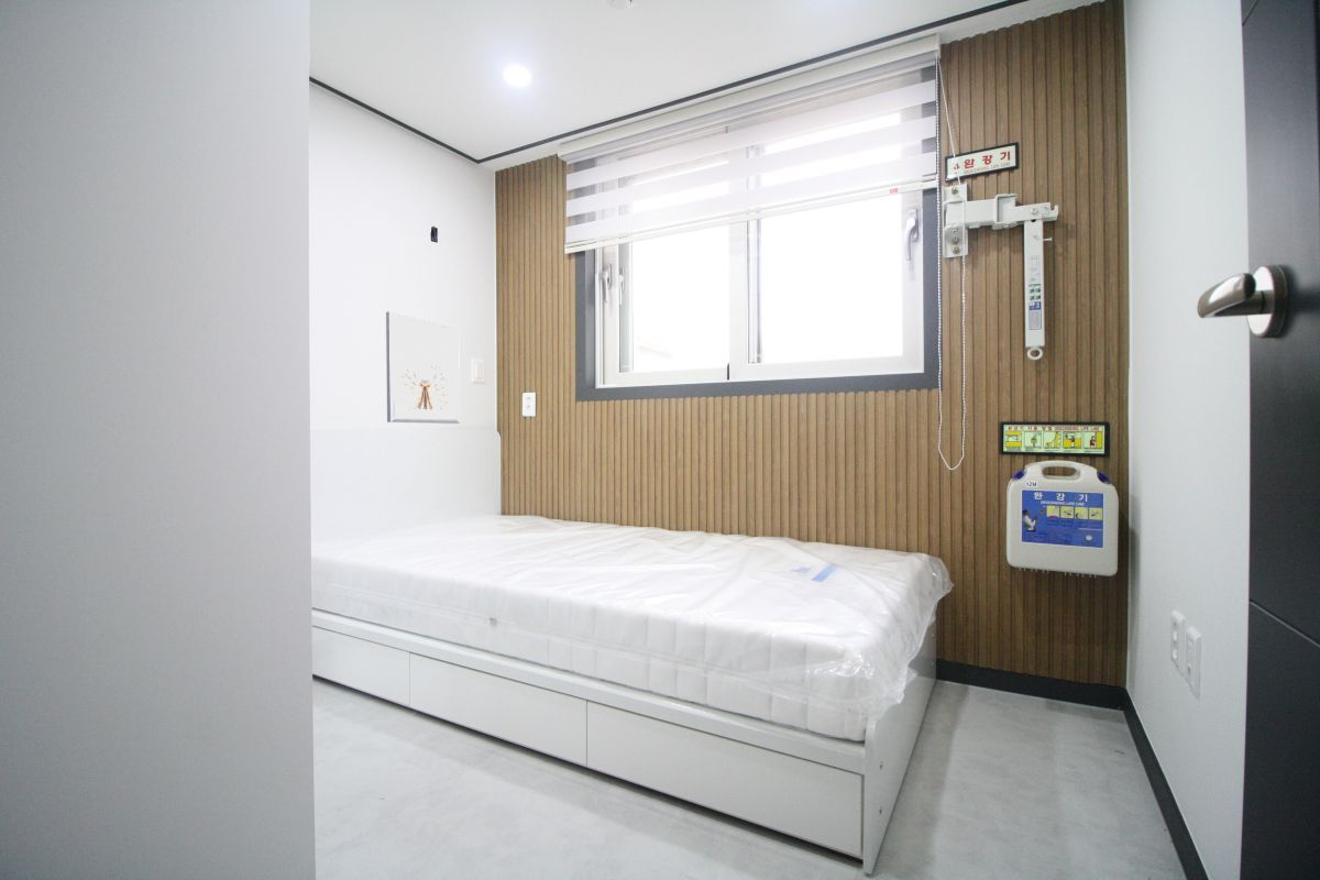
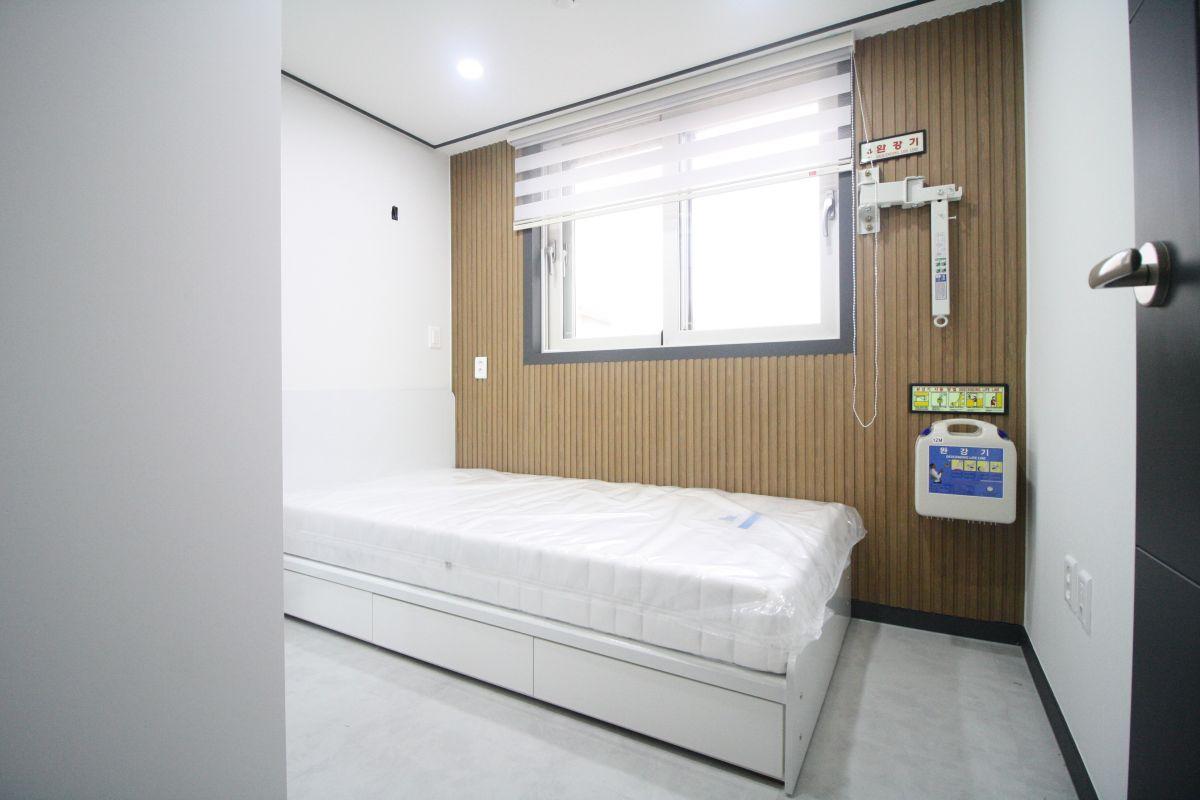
- picture frame (425, 371)
